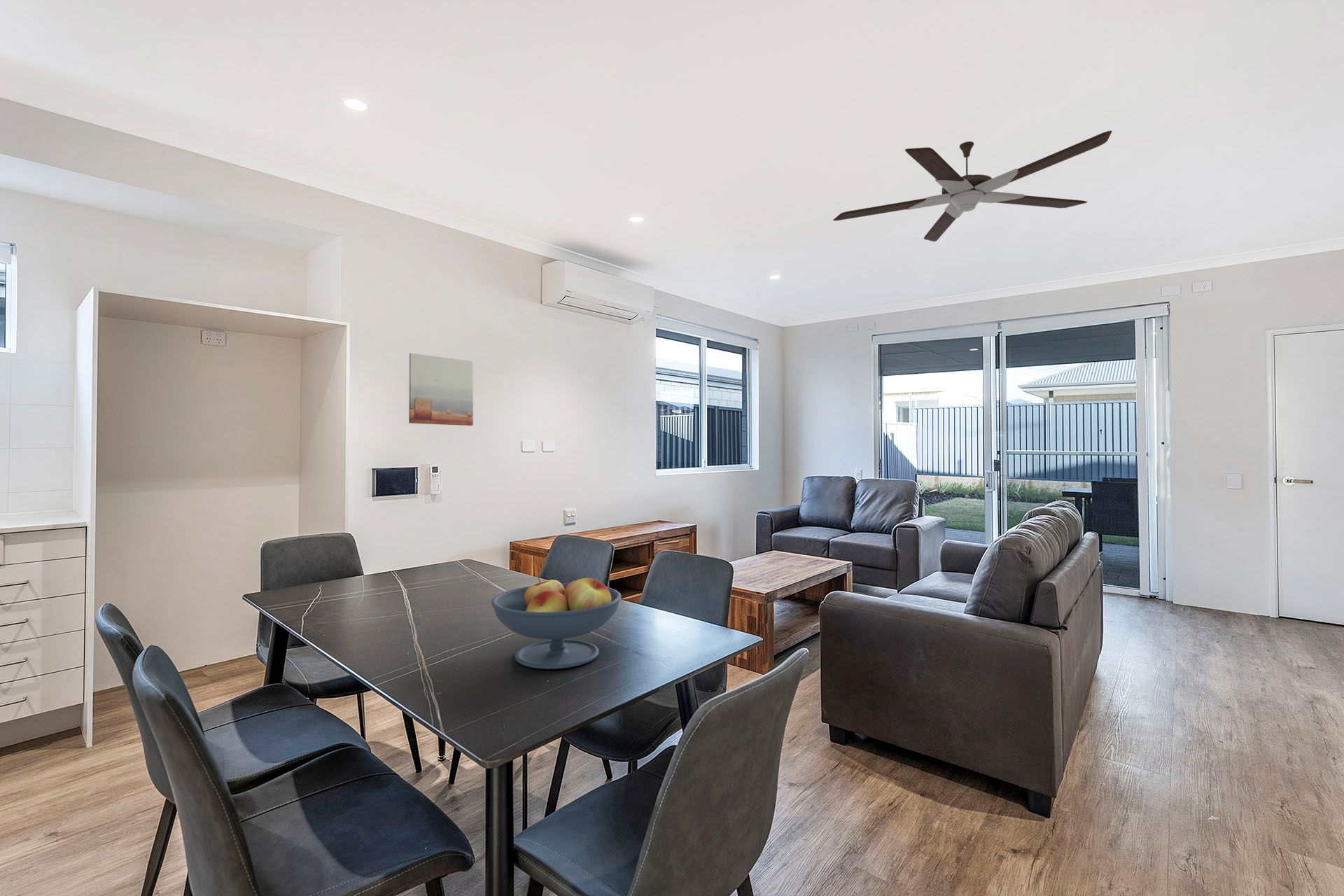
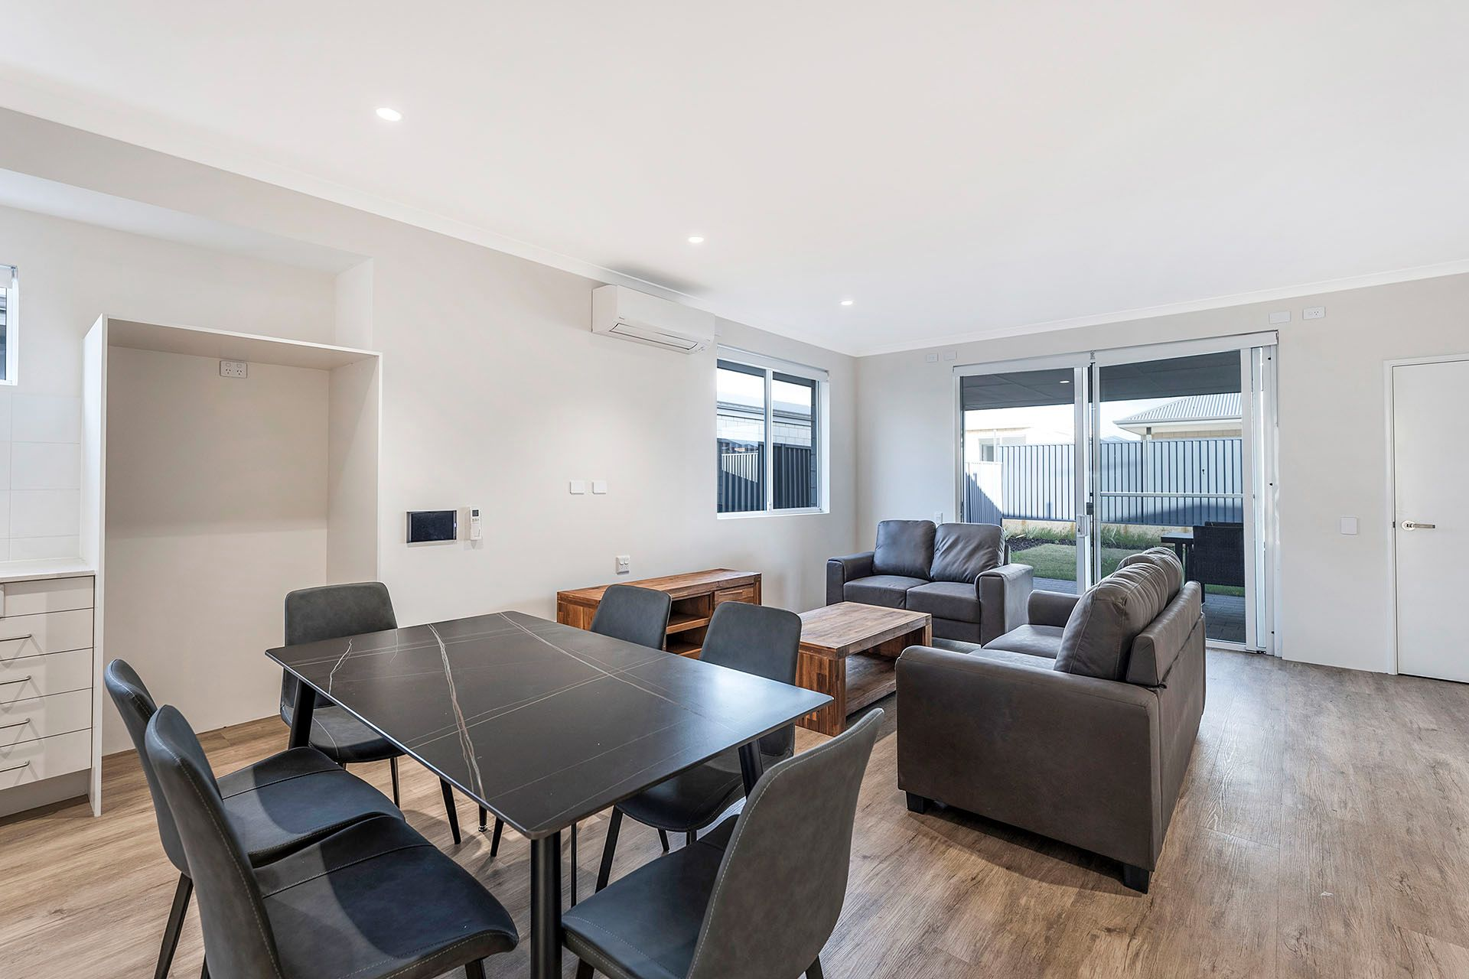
- wall art (442, 391)
- fruit bowl (557, 615)
- ceiling fan (955, 180)
